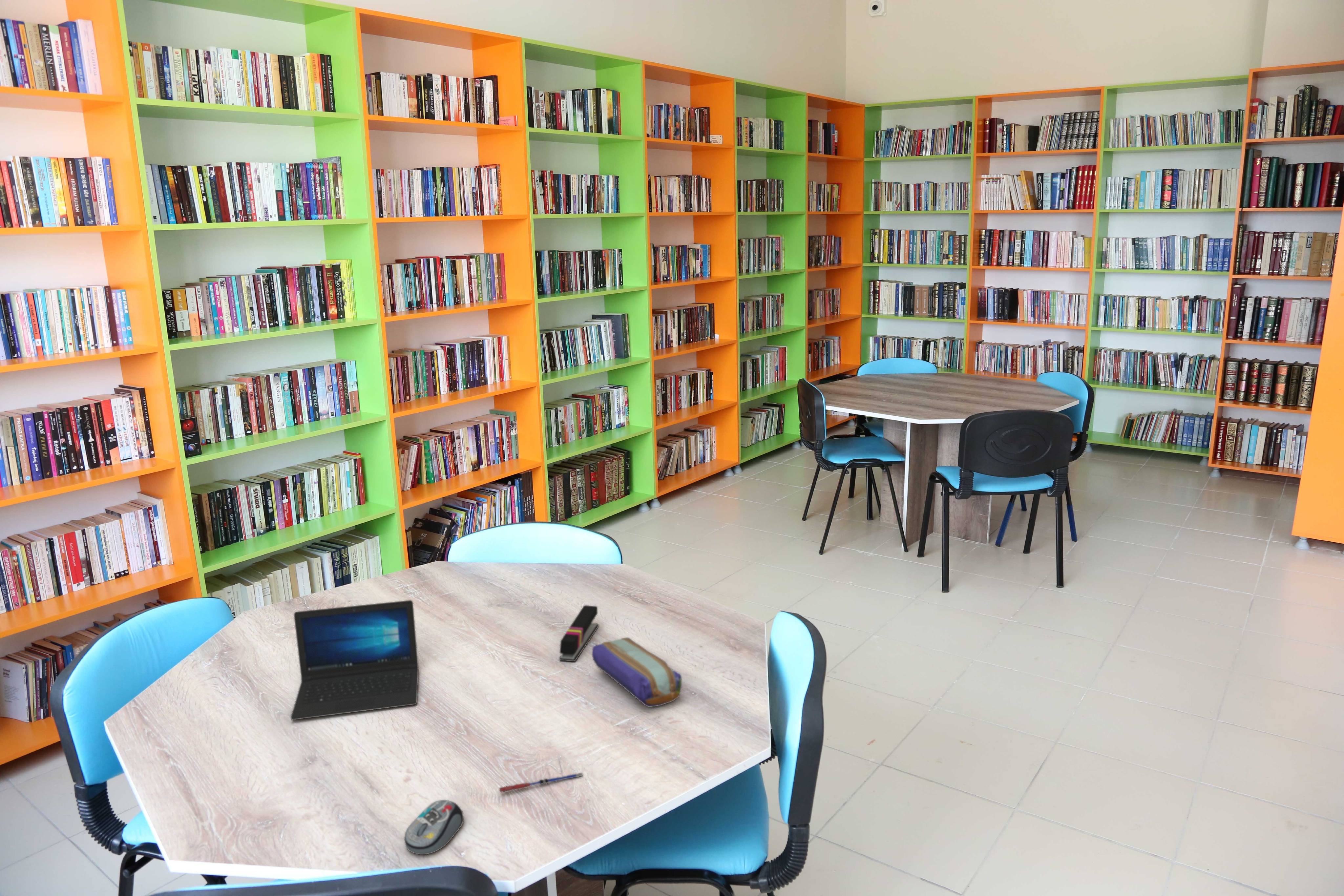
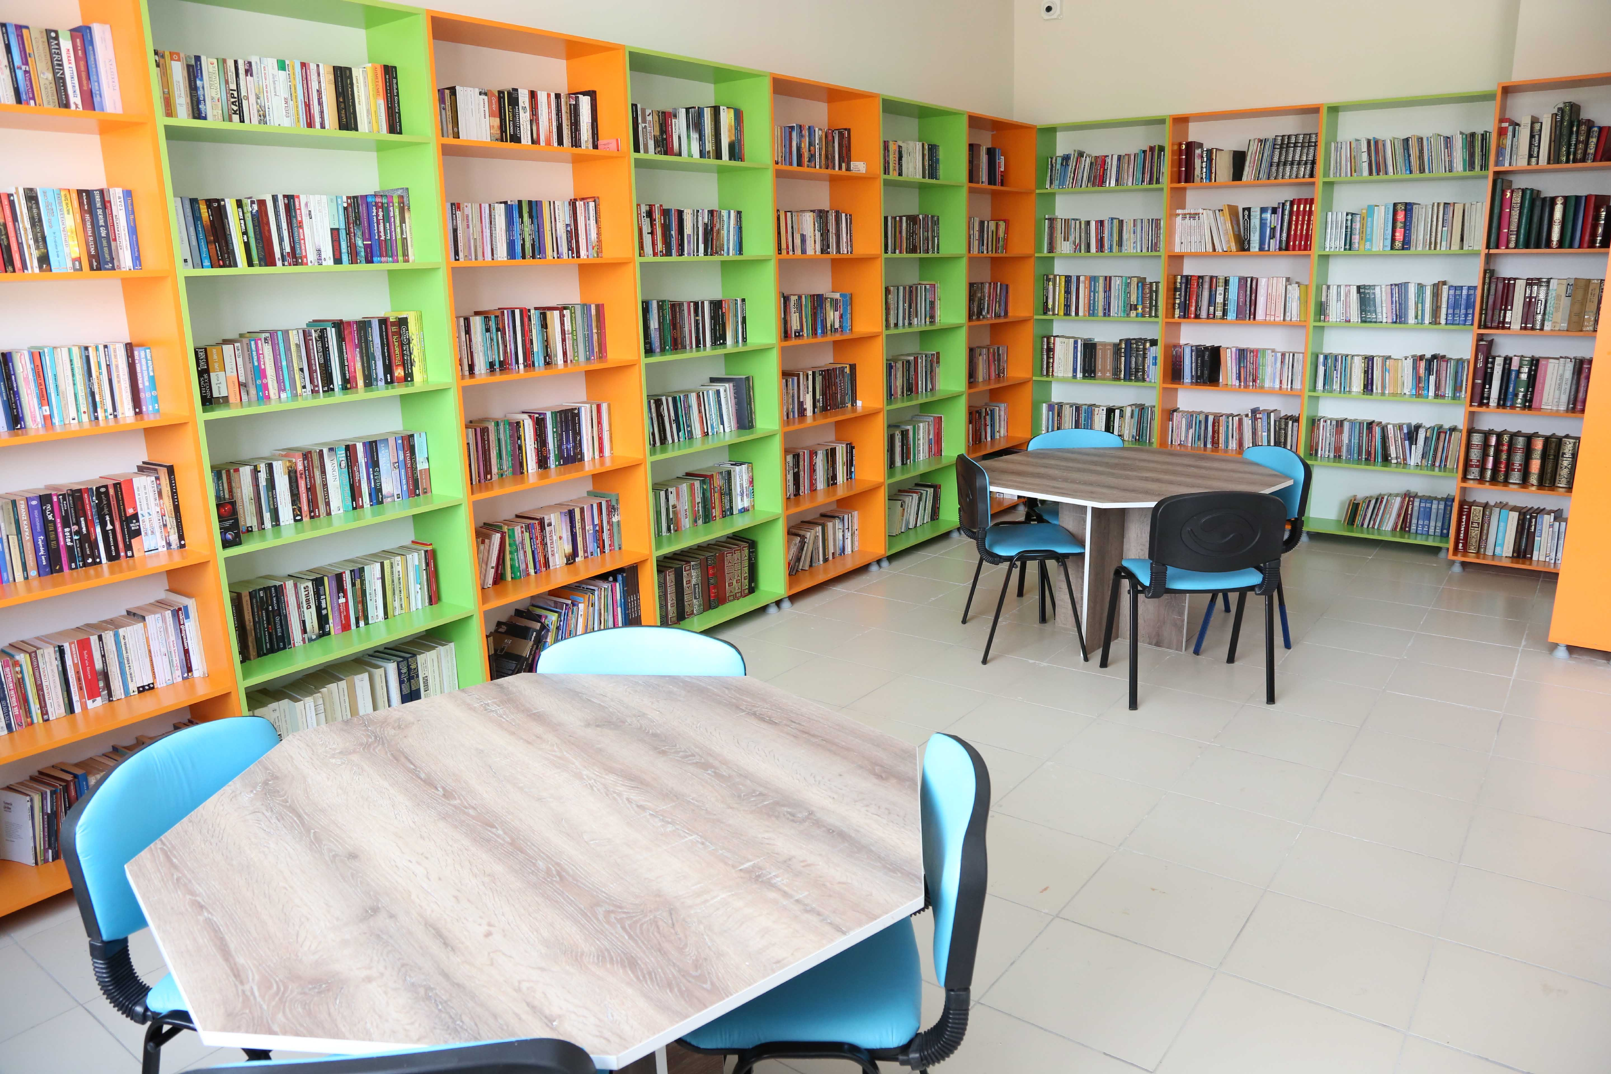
- pen (541, 781)
- pencil case (636, 670)
- computer mouse (434, 823)
- stapler (579, 632)
- laptop (354, 657)
